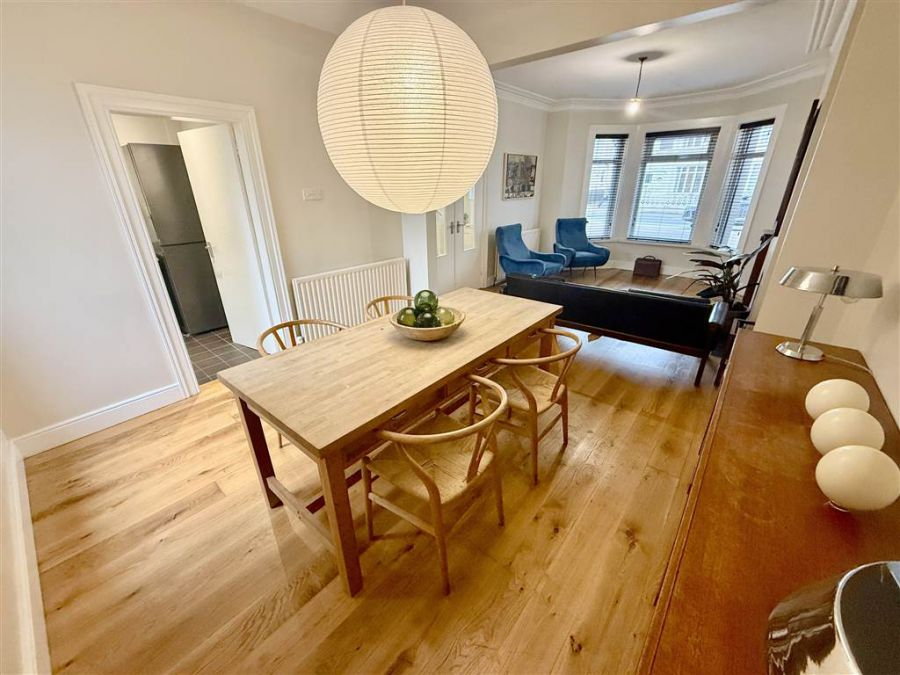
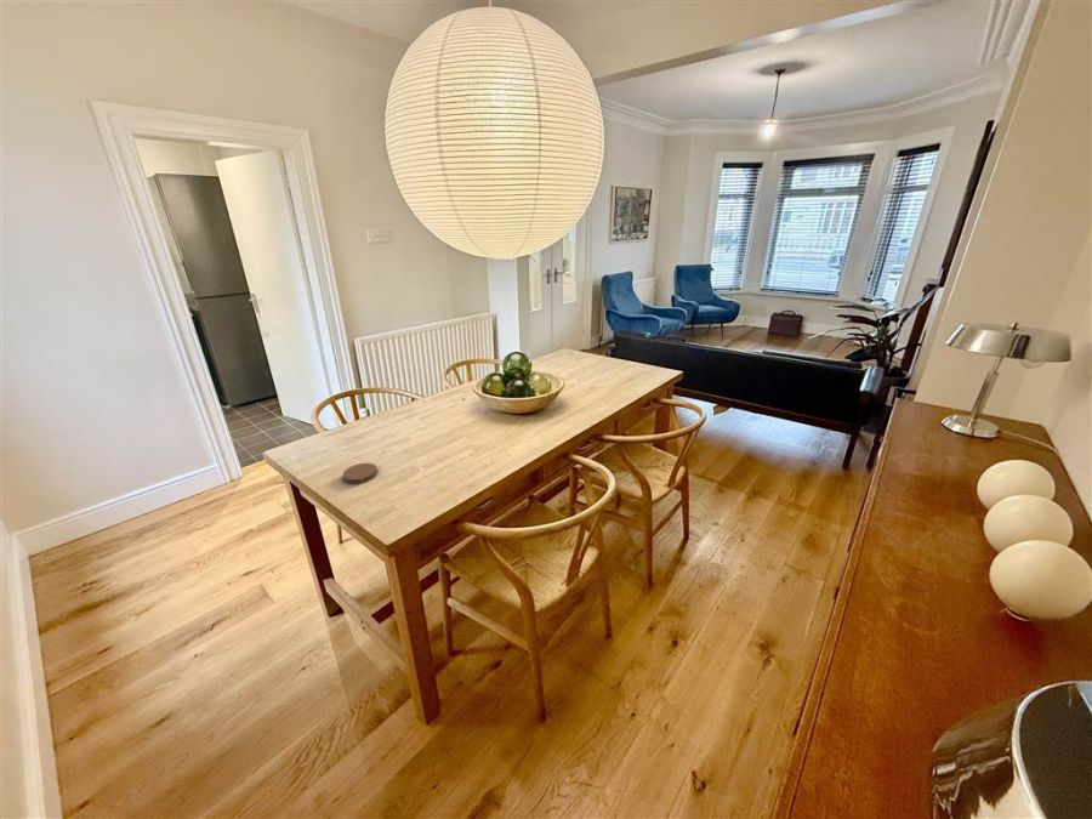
+ coaster (360, 472)
